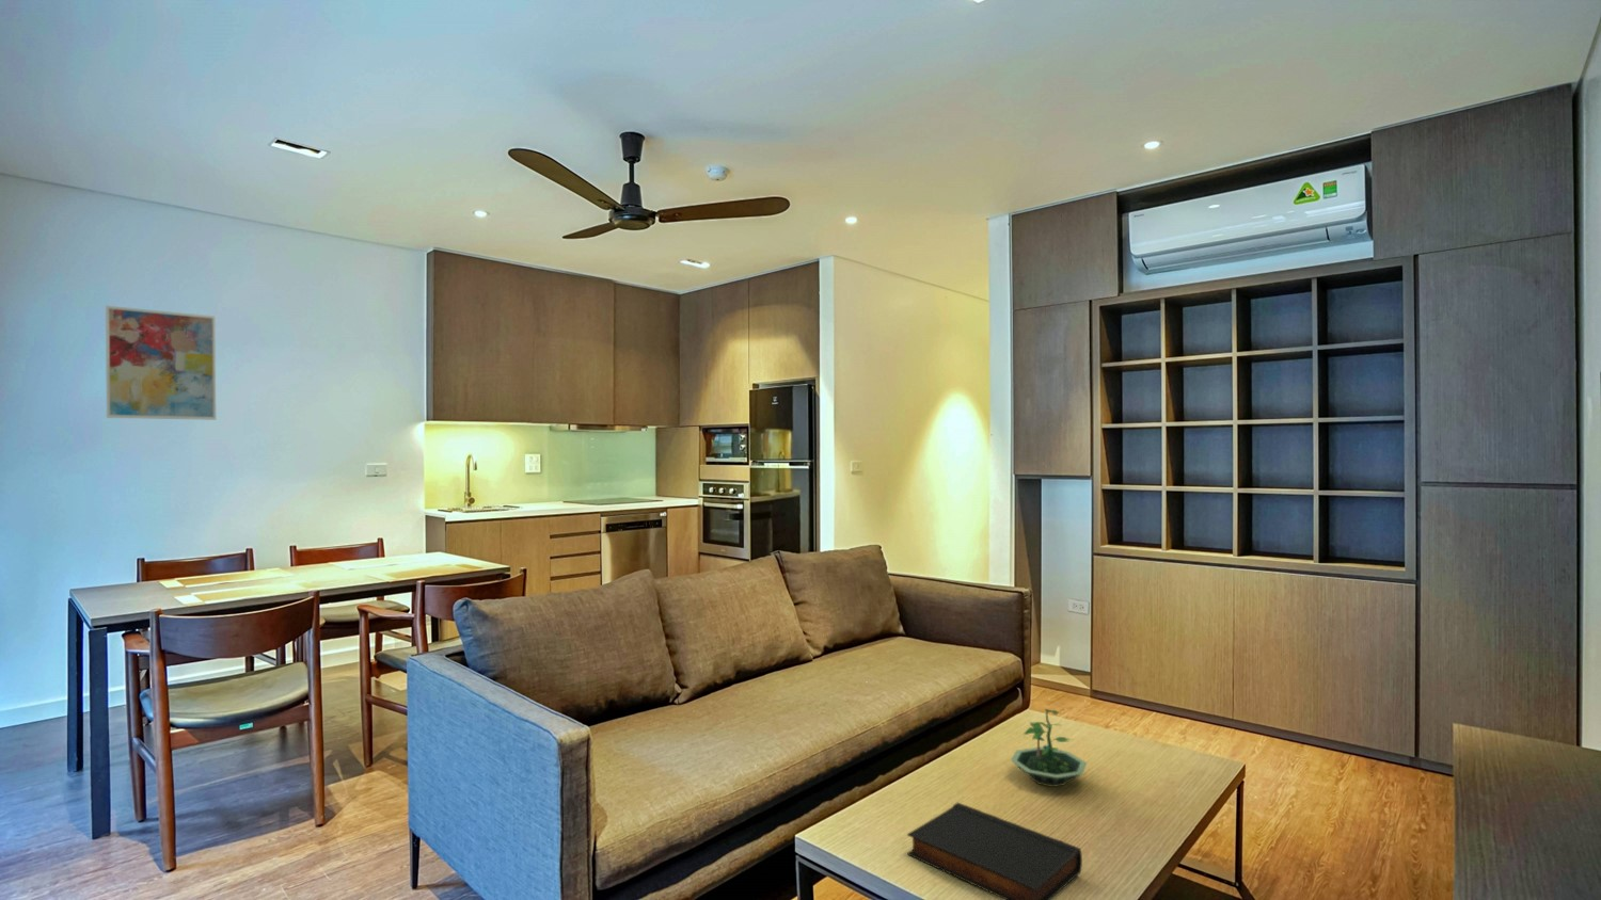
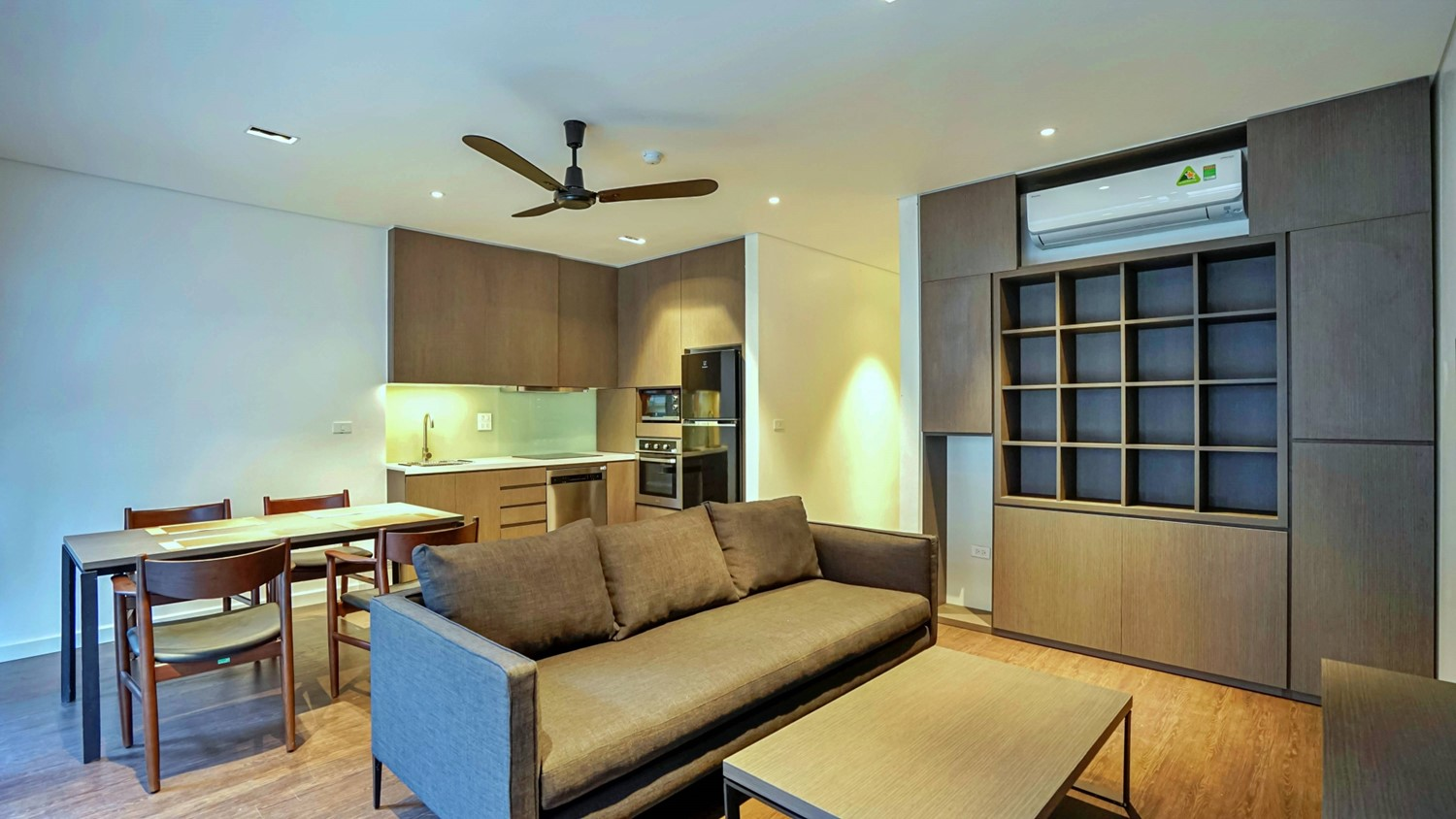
- terrarium (1048, 722)
- book (993, 851)
- wall art (163, 365)
